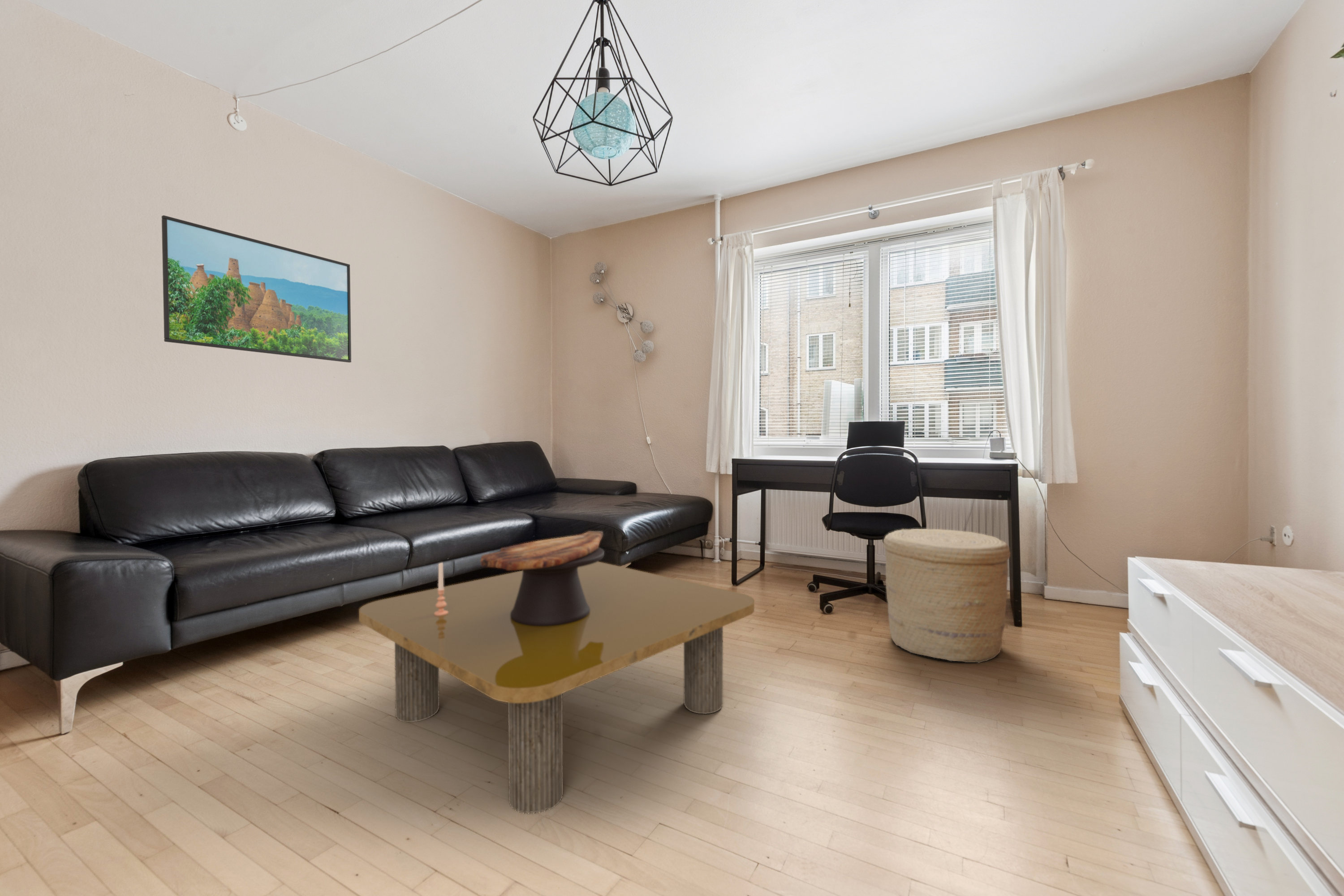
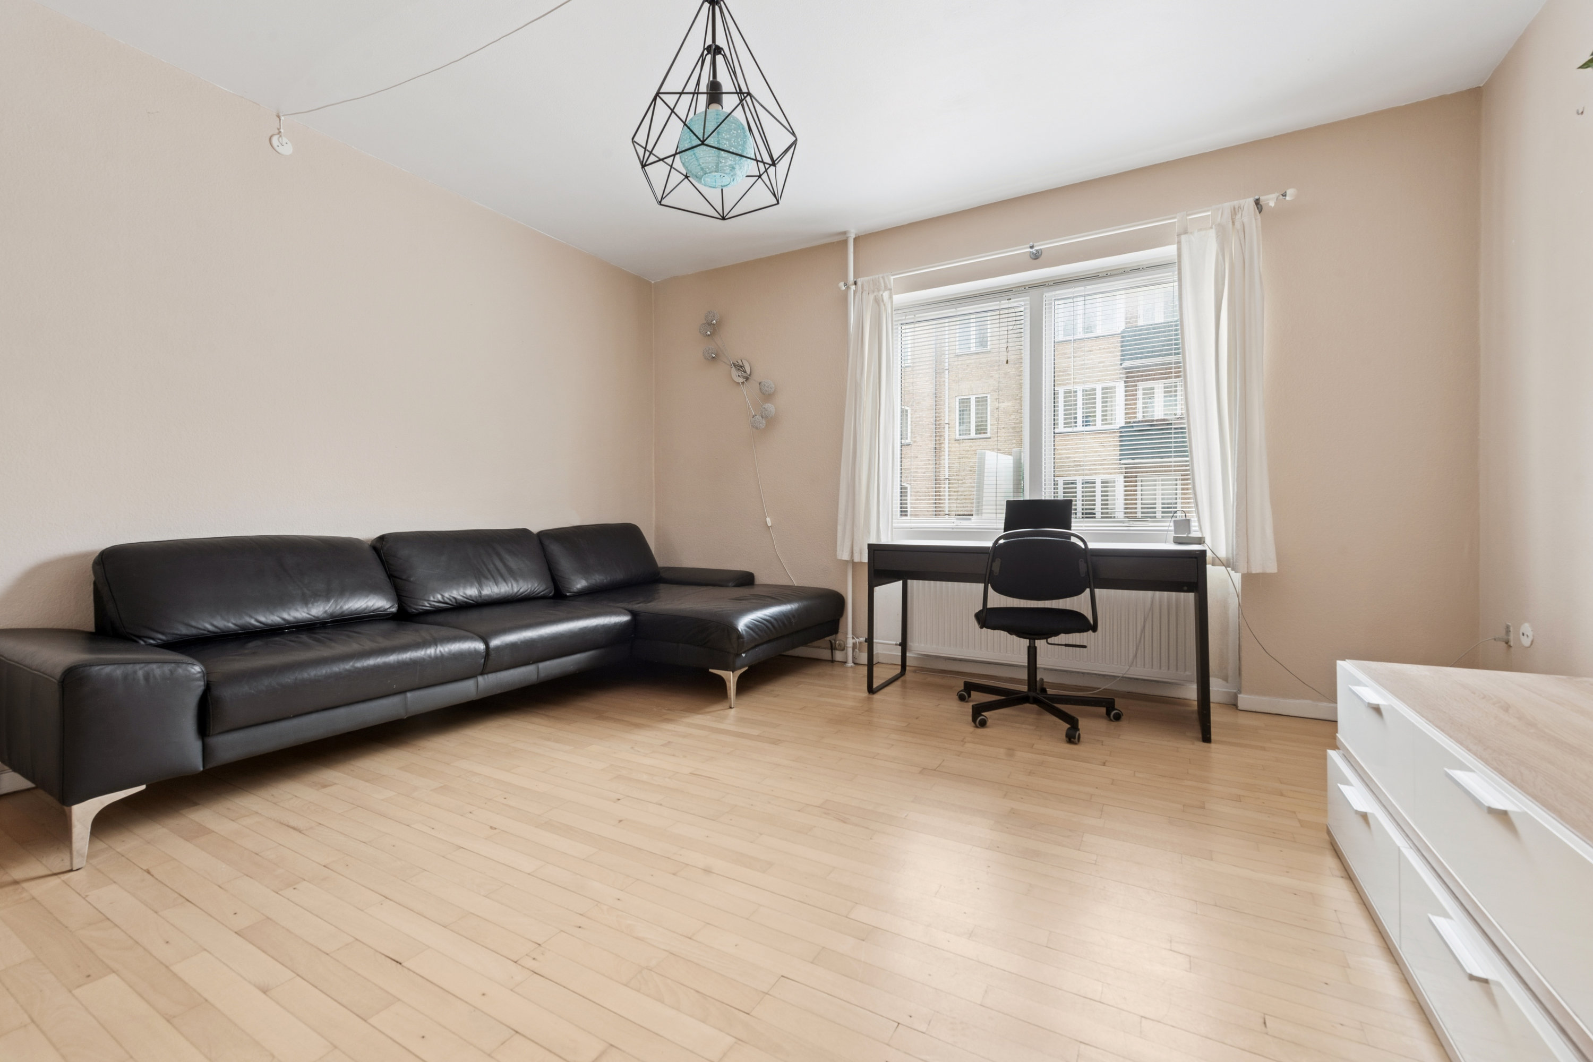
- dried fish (557, 577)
- candle (441, 587)
- basket (944, 590)
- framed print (268, 298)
- coffee table (562, 655)
